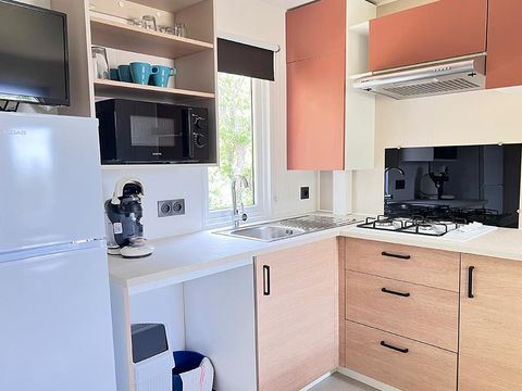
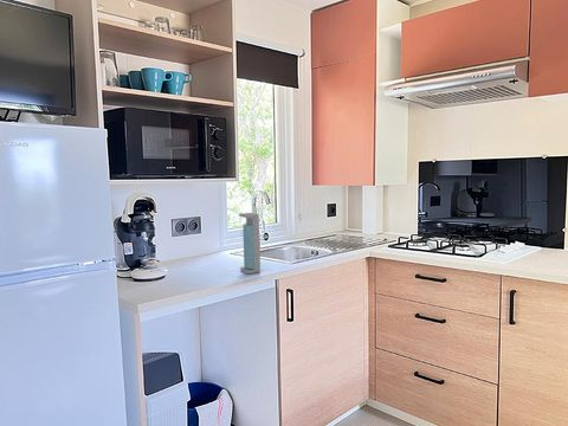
+ soap dispenser (248, 243)
